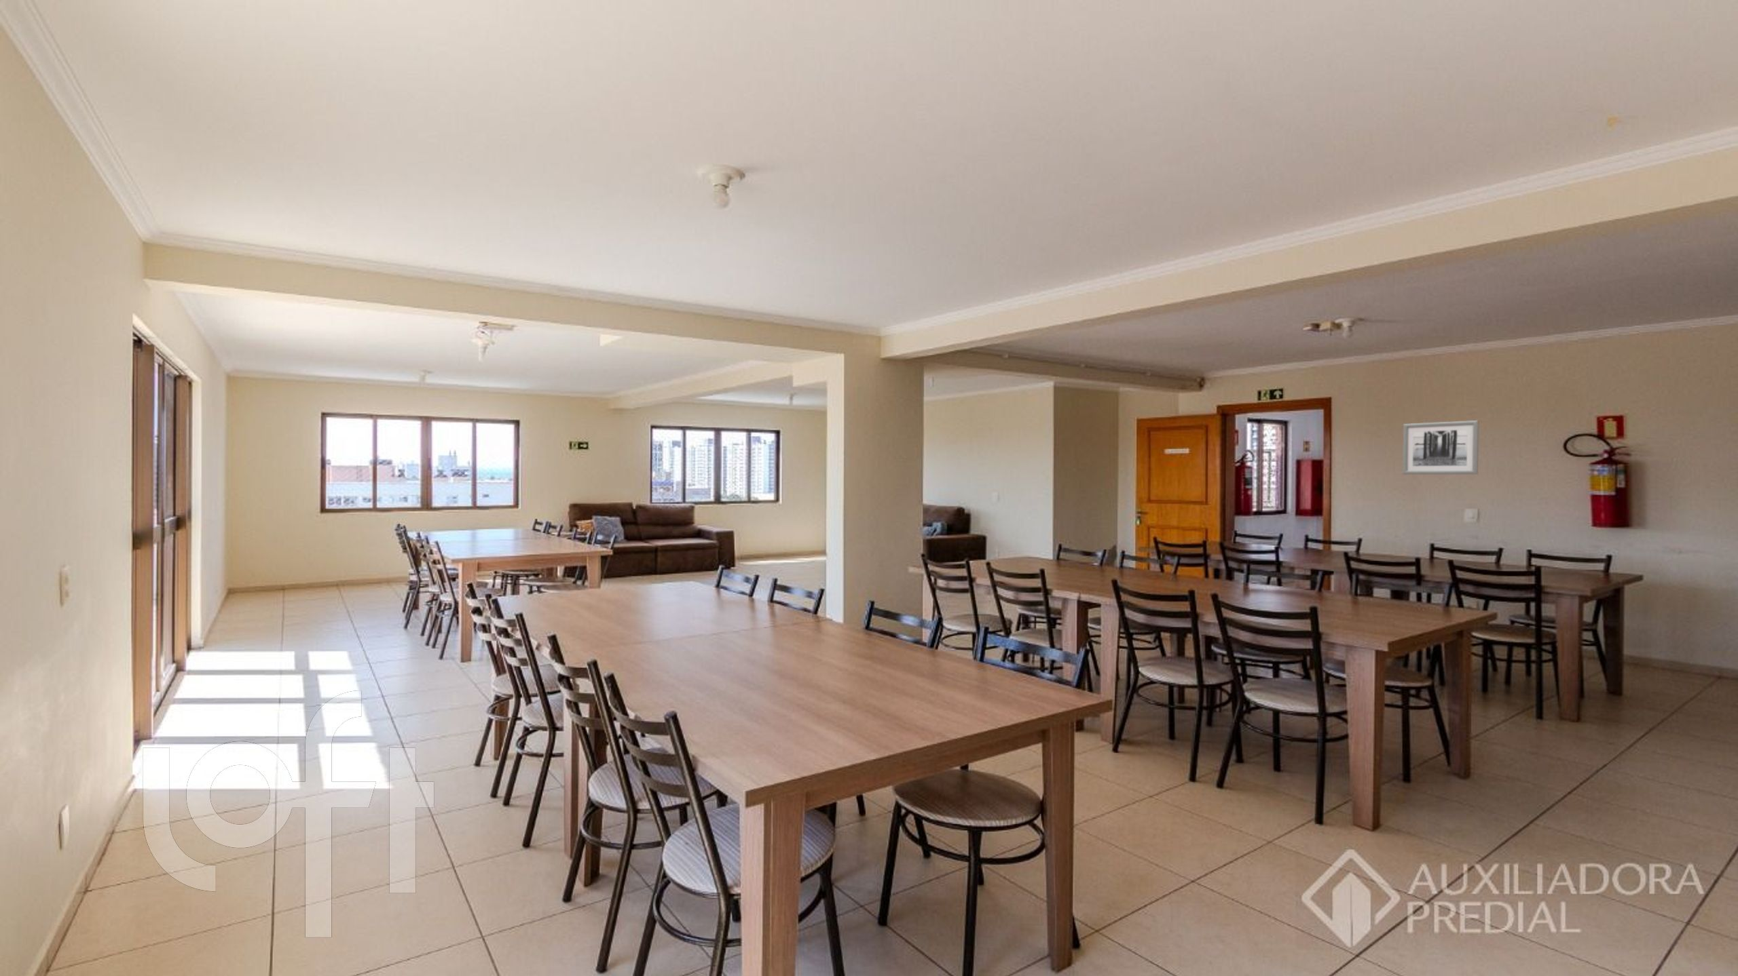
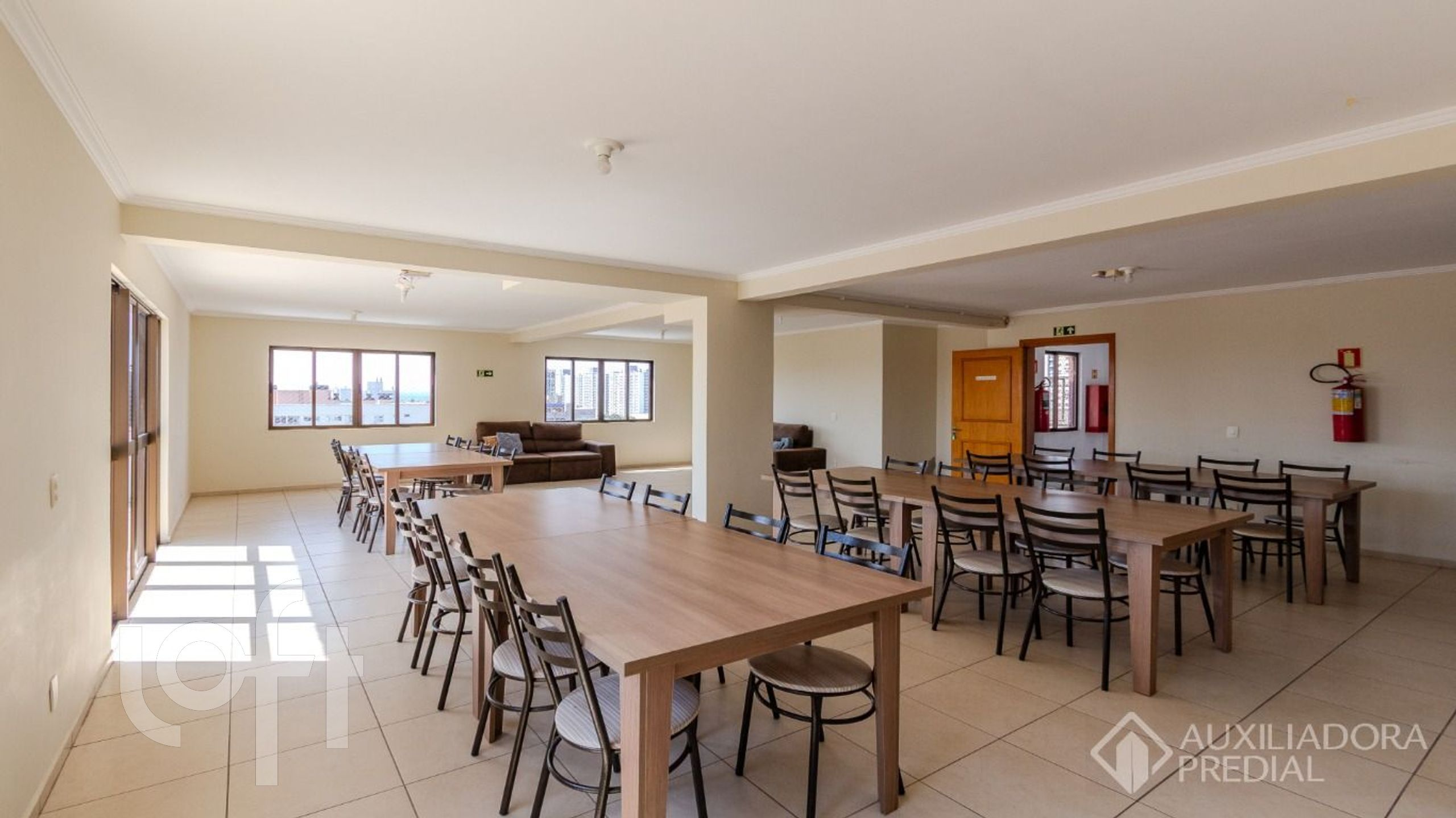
- wall art (1440, 449)
